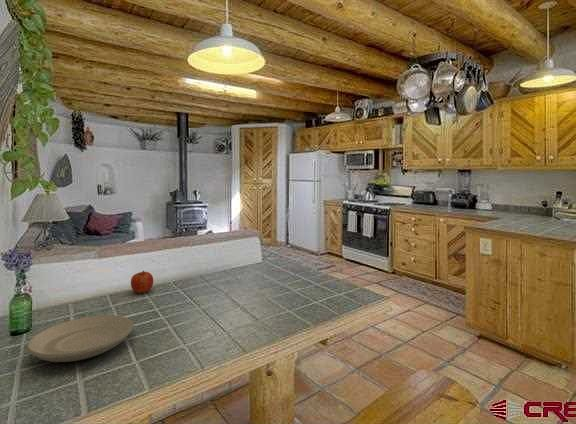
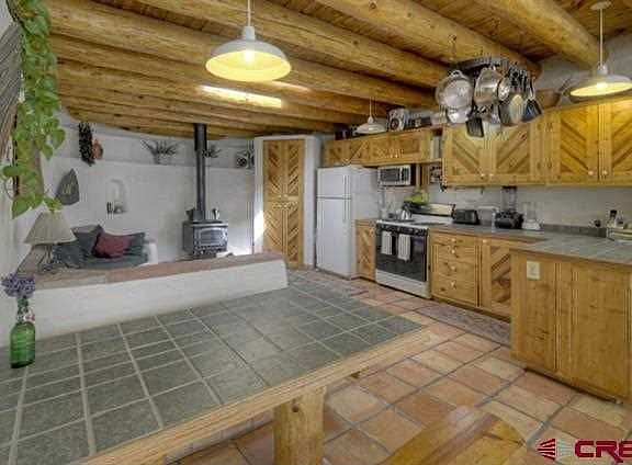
- fruit (142, 280)
- plate (84, 339)
